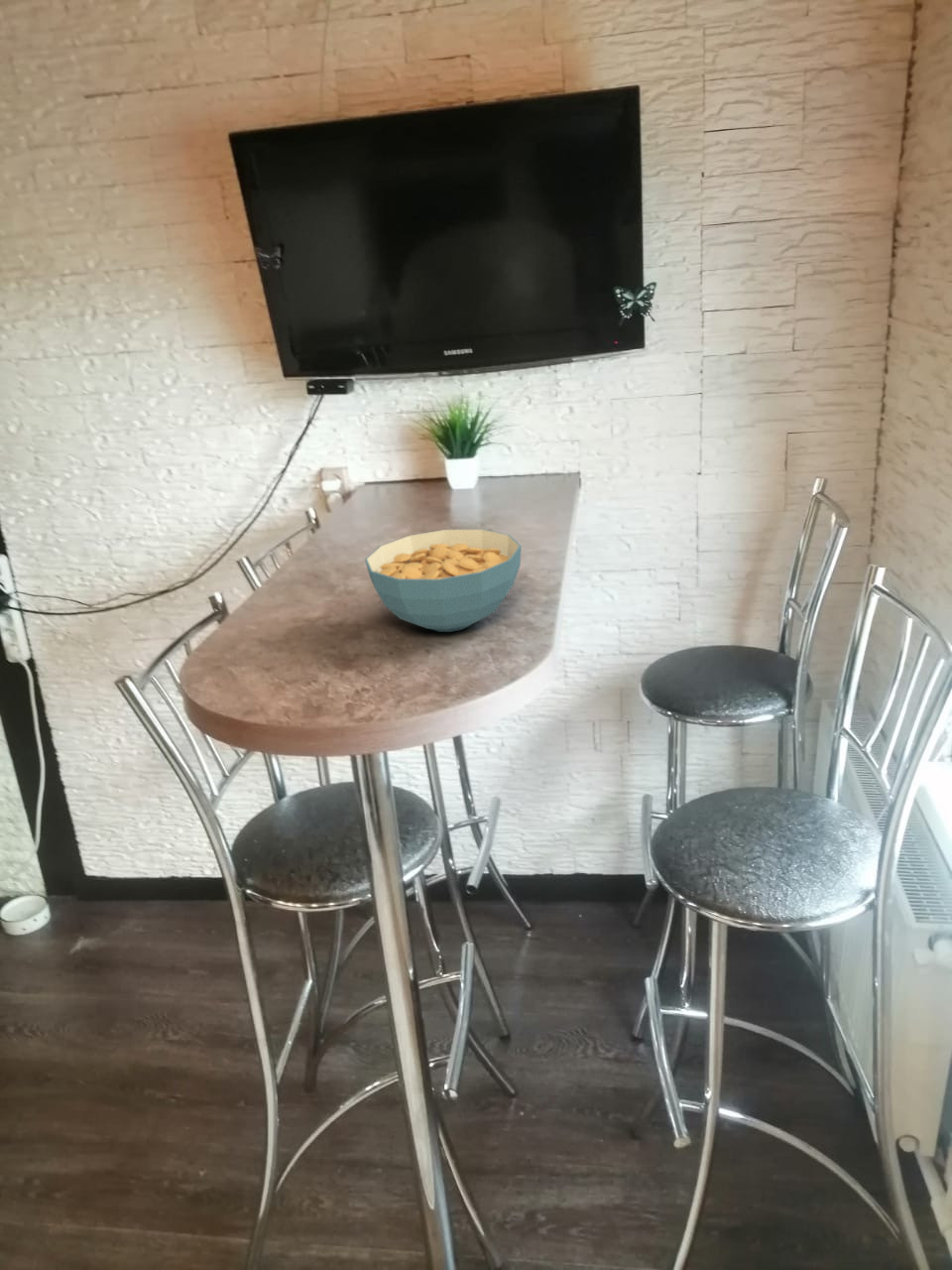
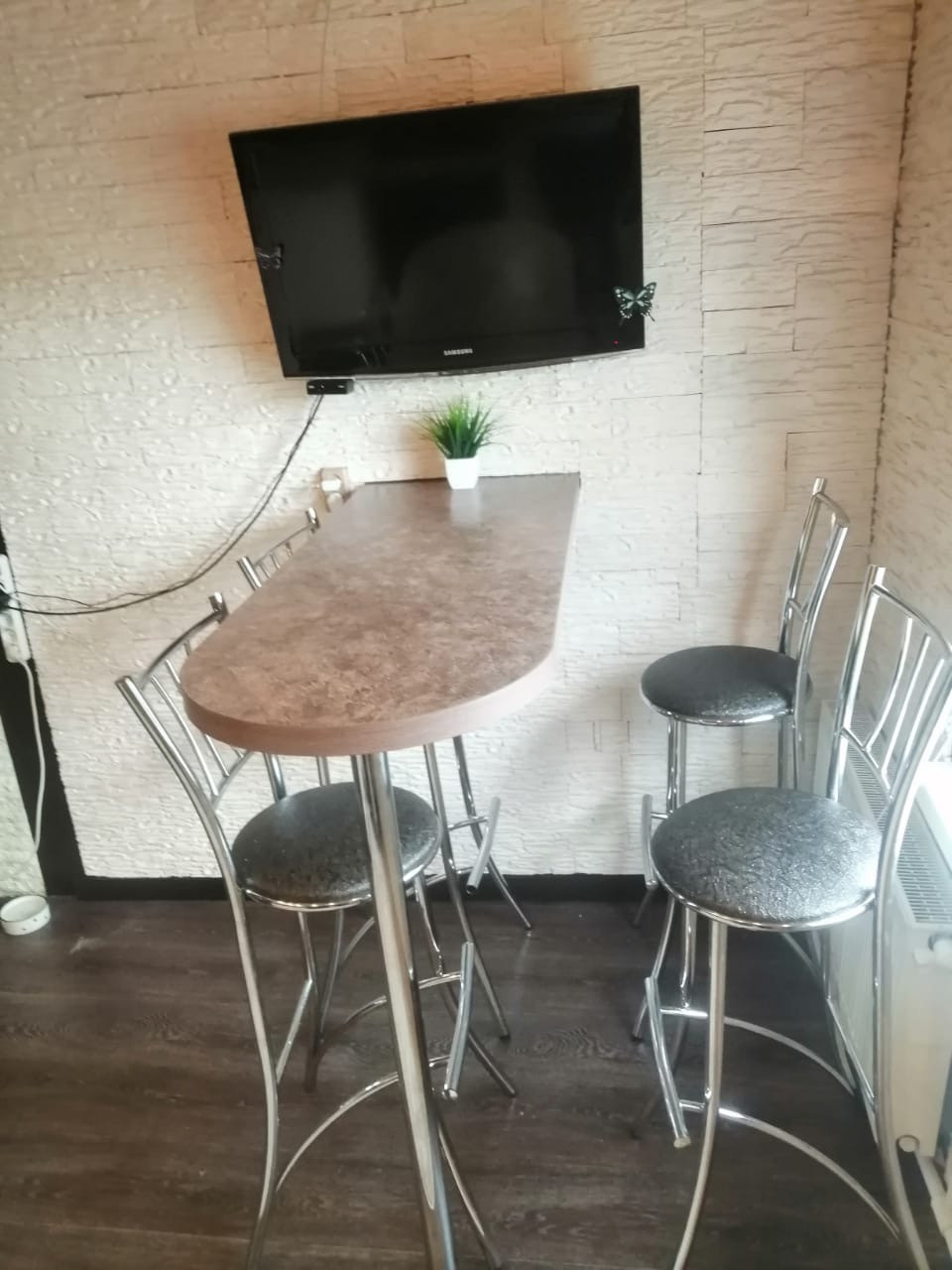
- cereal bowl (446, 587)
